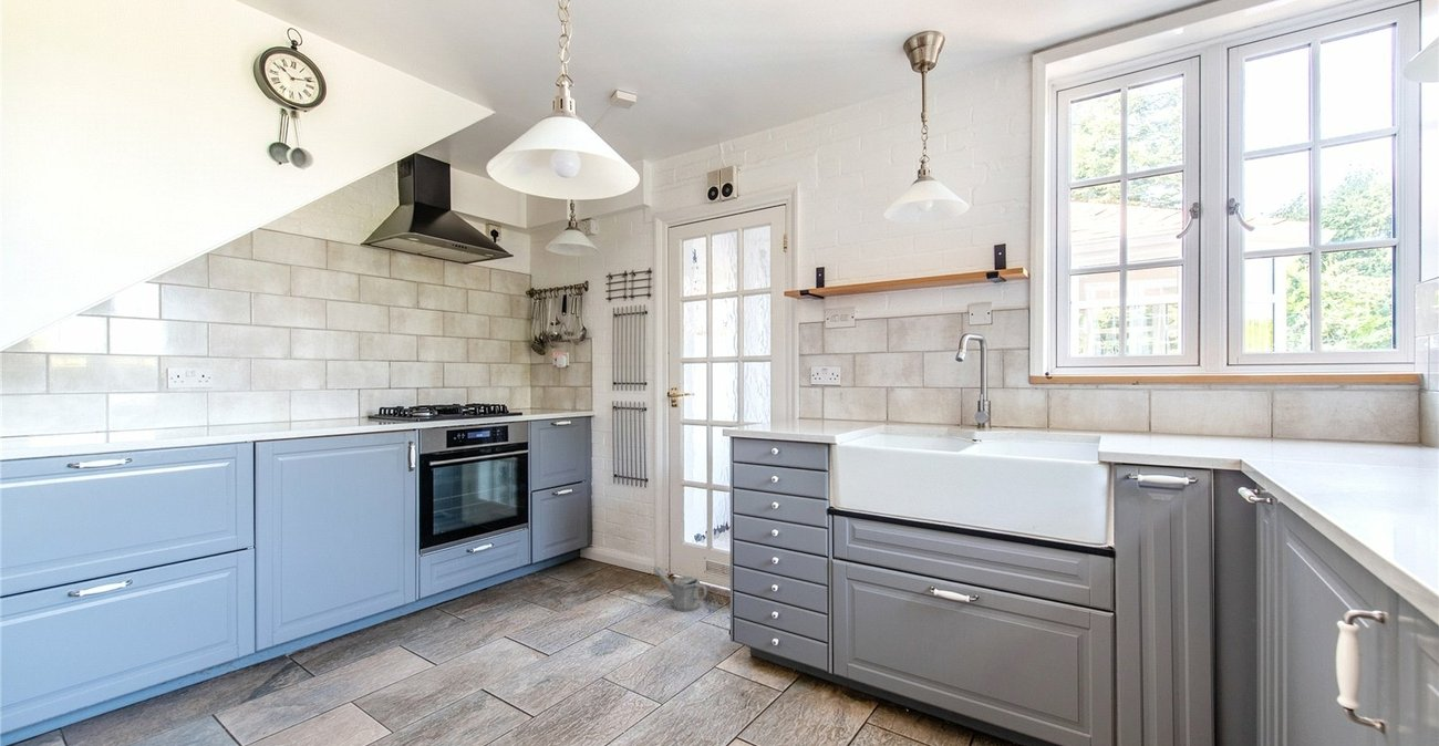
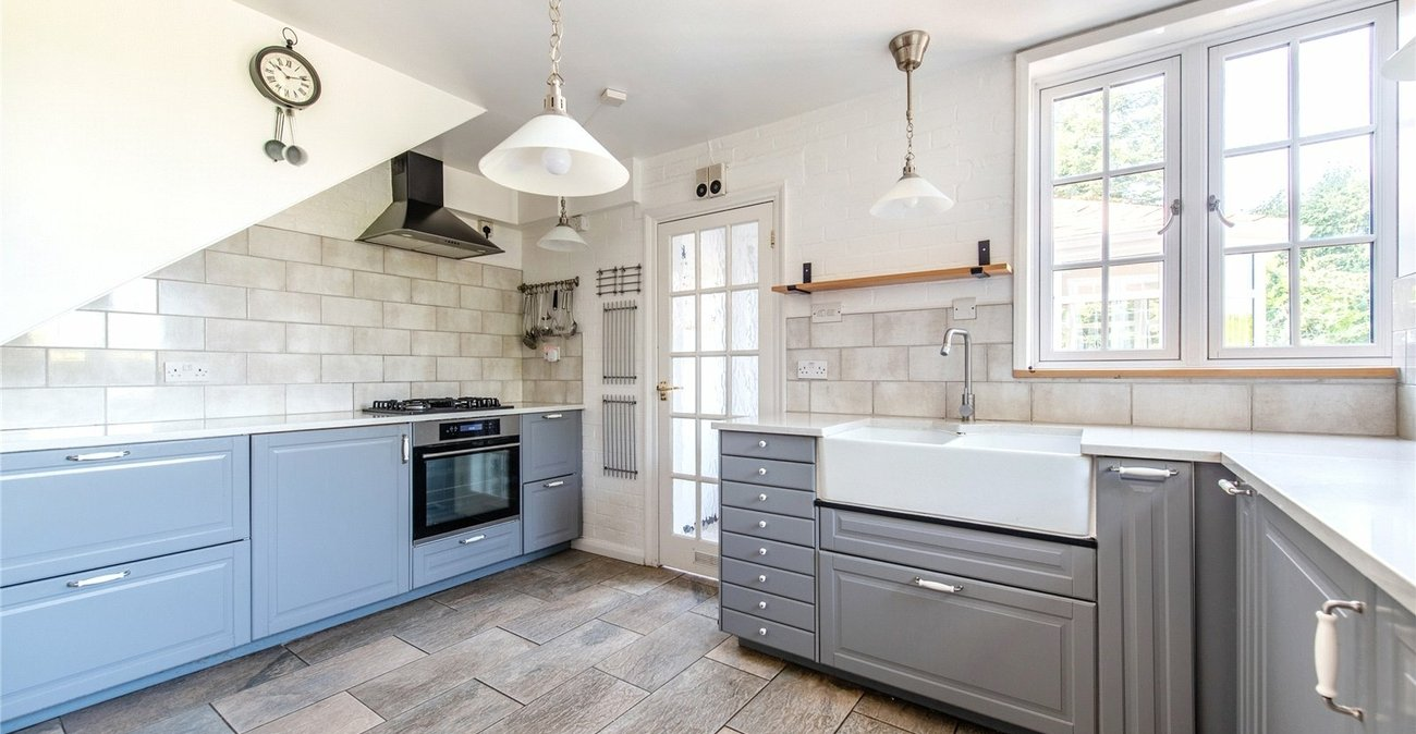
- watering can (680, 589)
